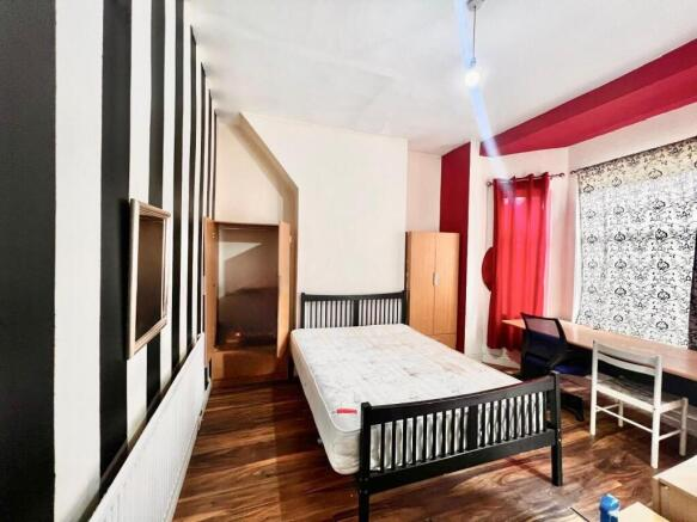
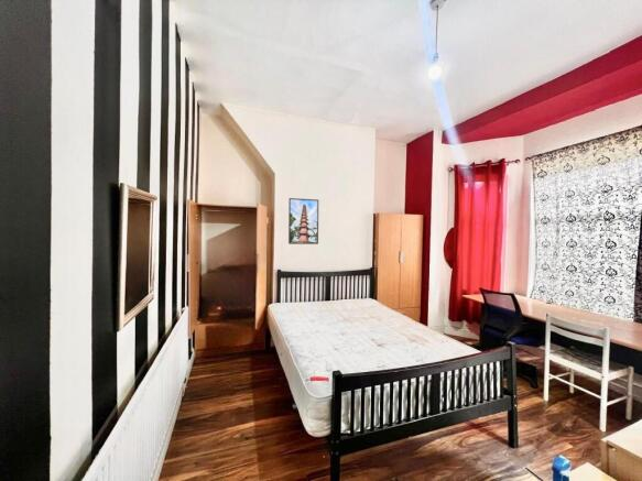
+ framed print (303, 221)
